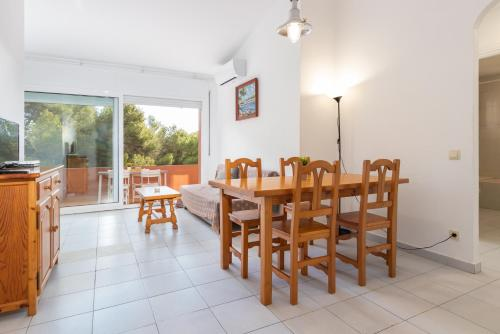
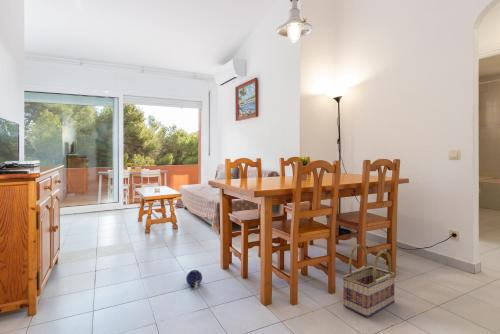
+ basket (369, 275)
+ ball (194, 278)
